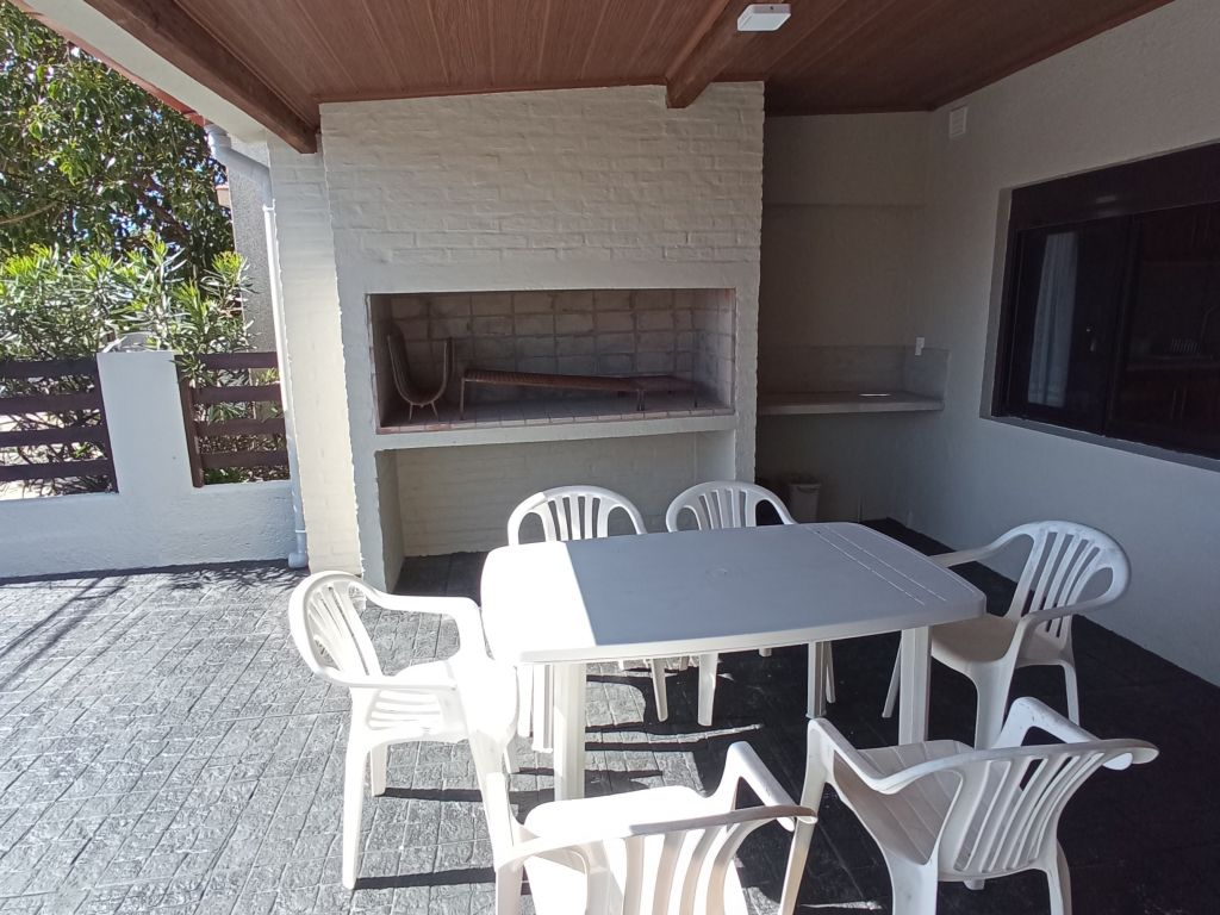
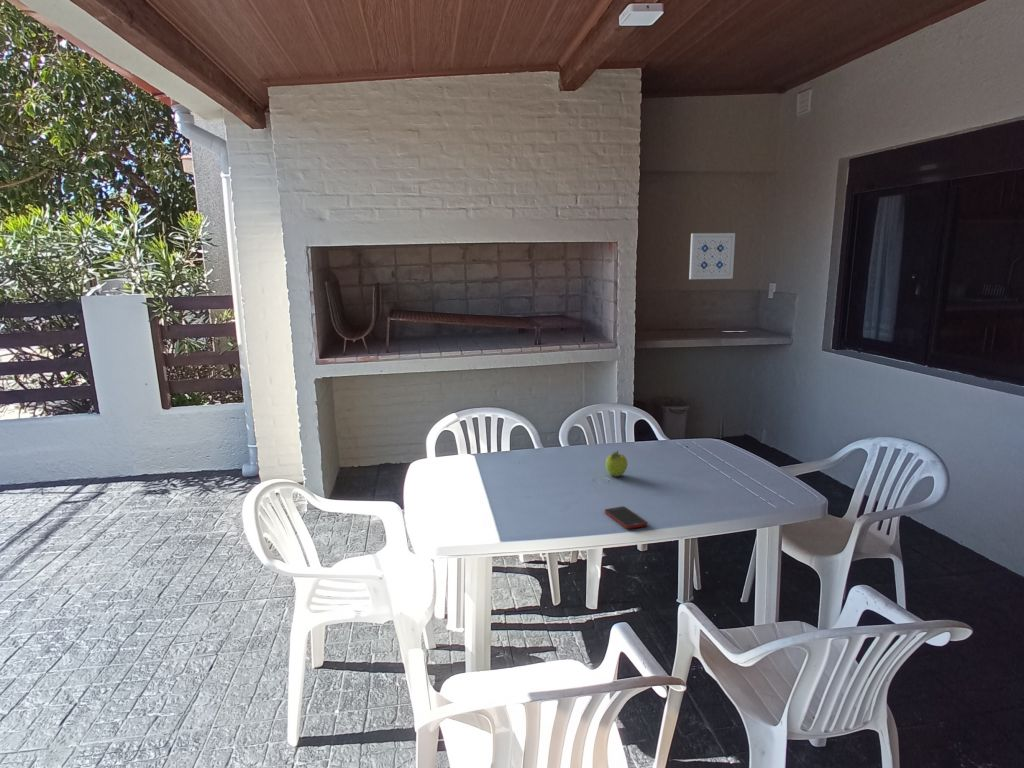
+ cell phone (625, 517)
+ wall art (712, 256)
+ fruit (615, 463)
